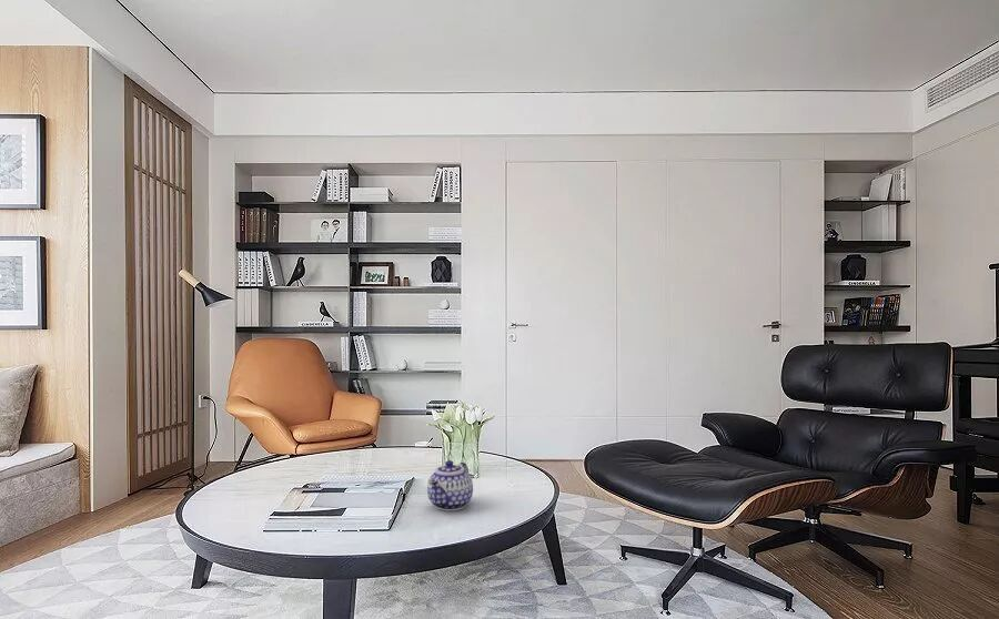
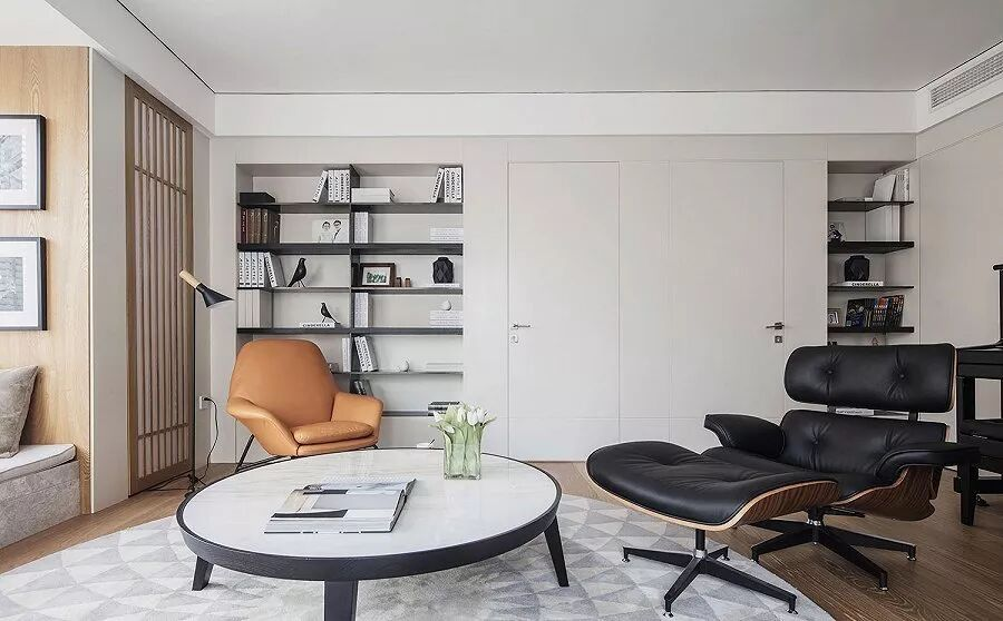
- teapot (450, 483)
